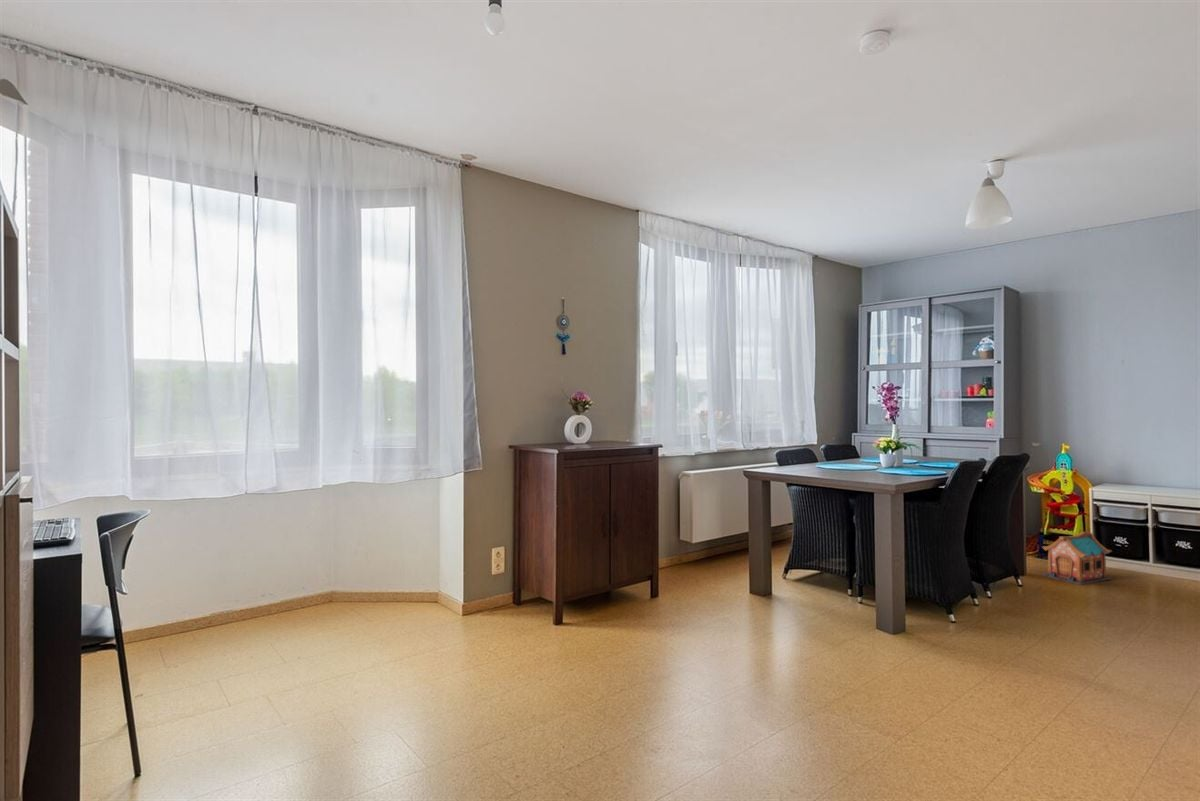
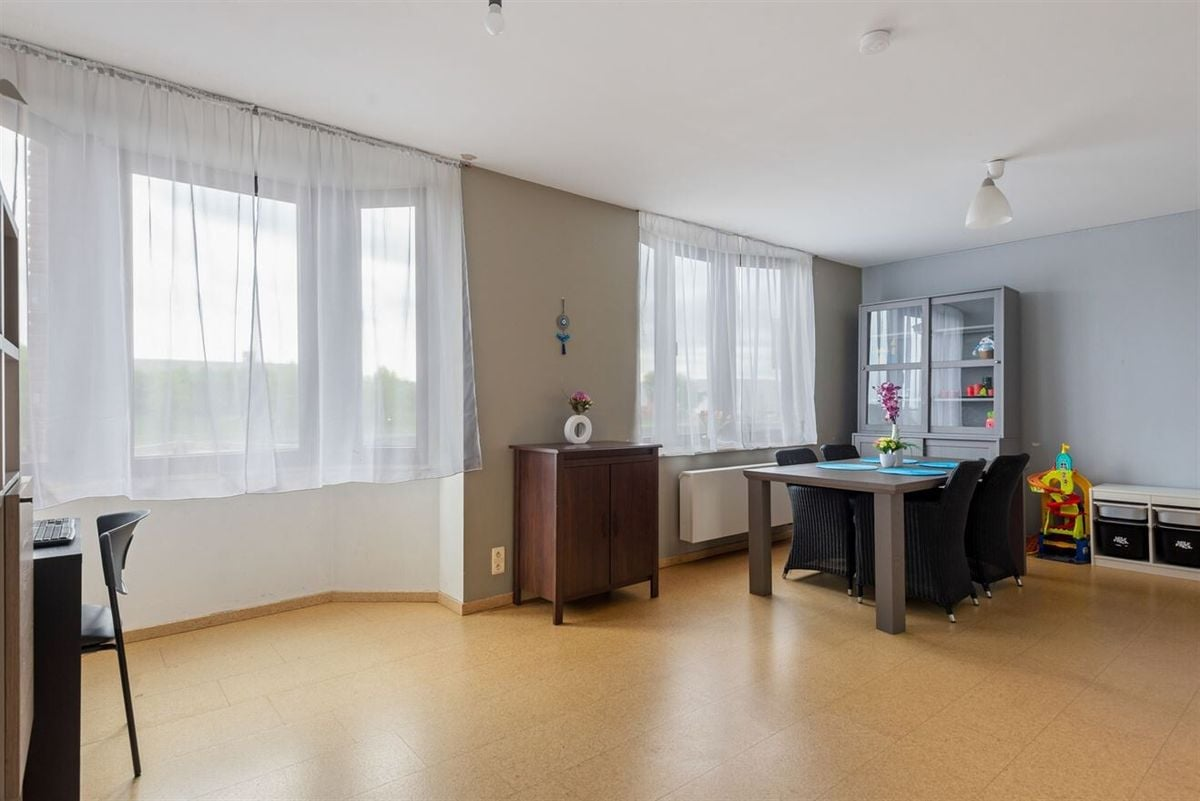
- toy house (1076, 555)
